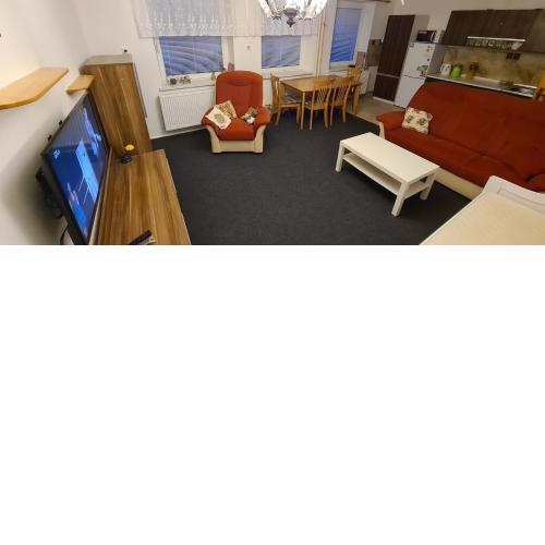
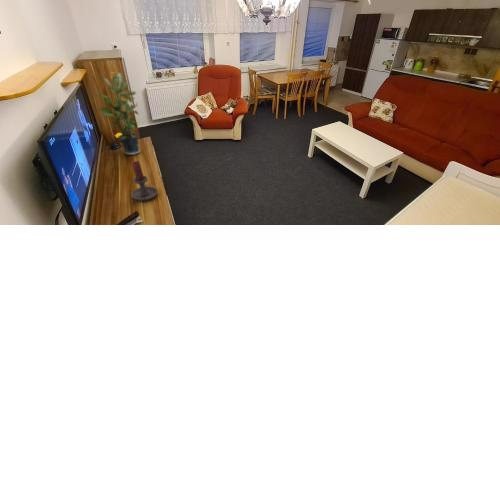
+ potted plant (123, 115)
+ candle holder (140, 177)
